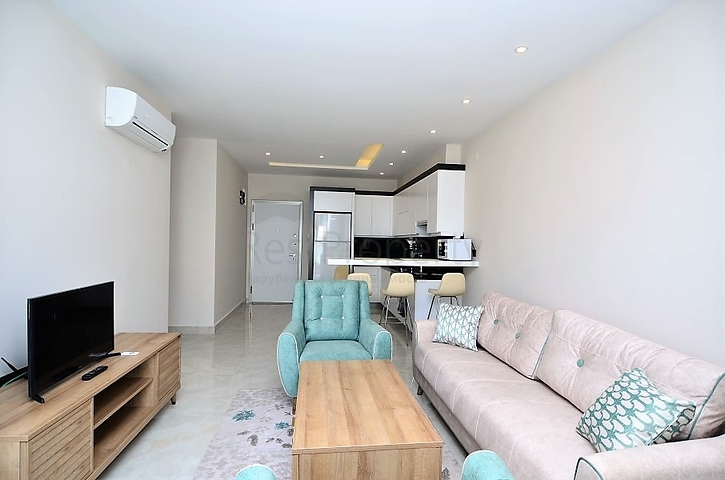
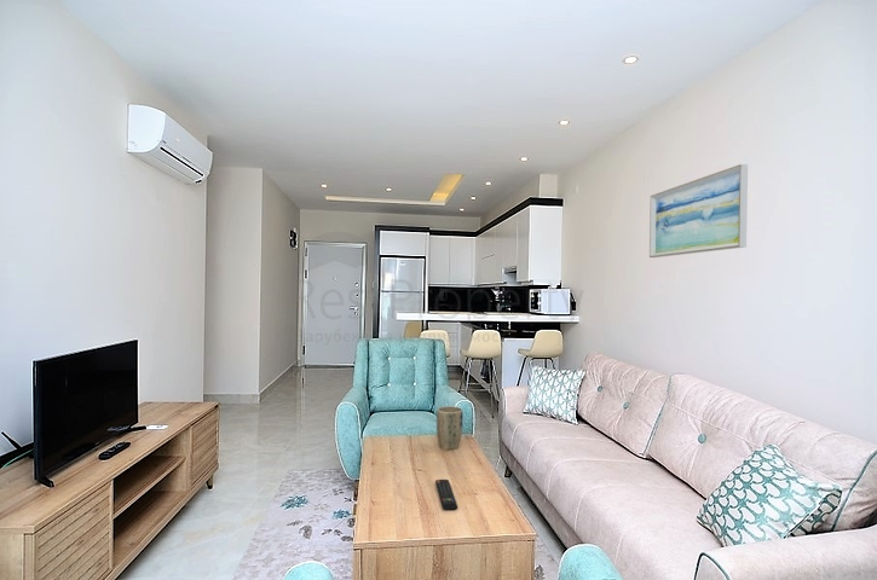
+ plant pot (449, 428)
+ remote control (445, 493)
+ wall art (691, 218)
